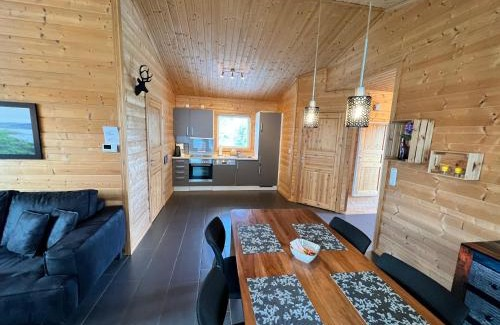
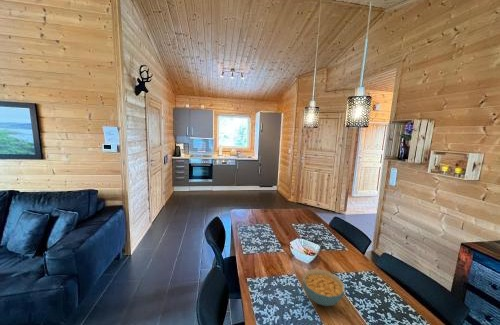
+ cereal bowl (322, 290)
